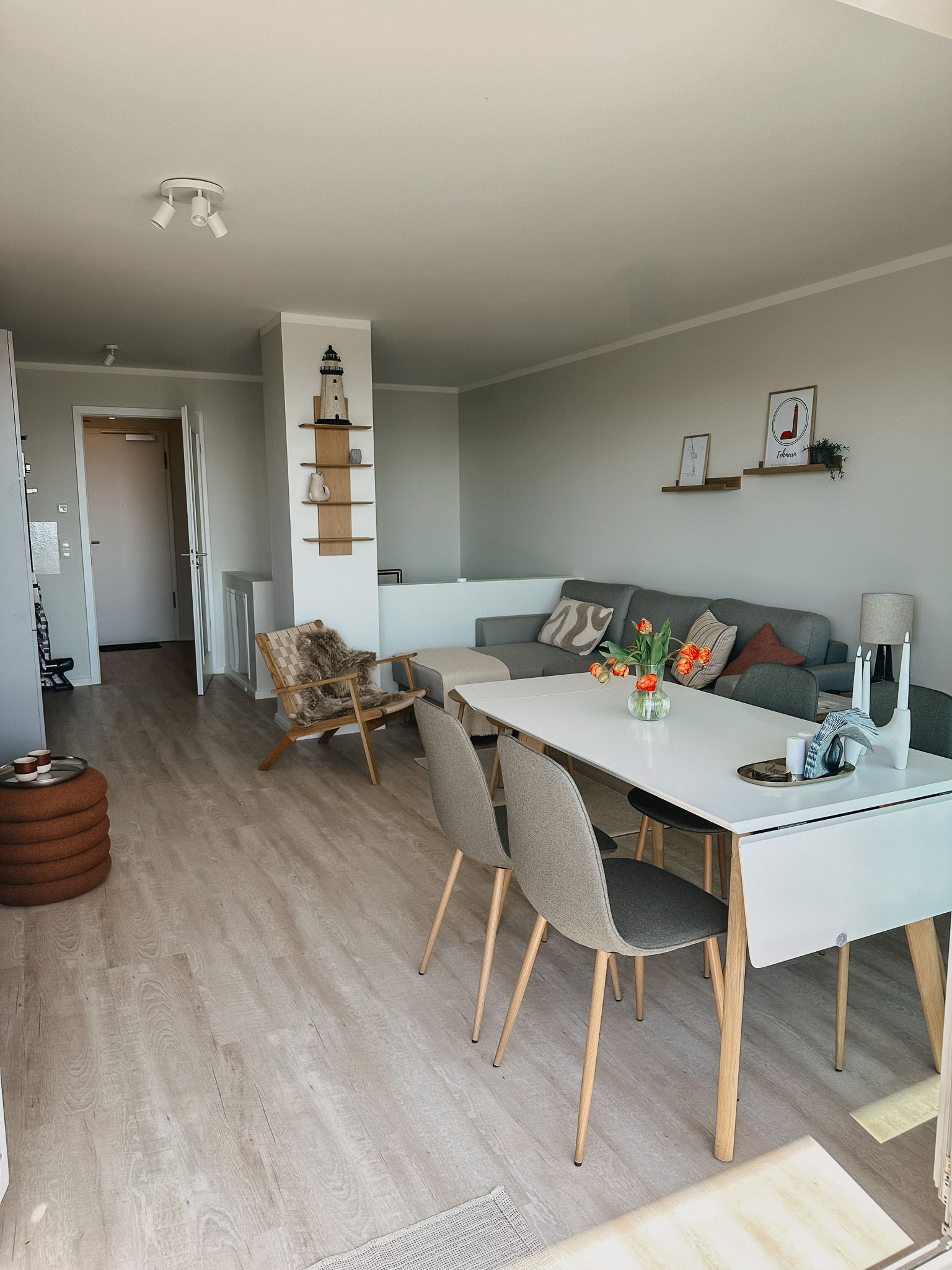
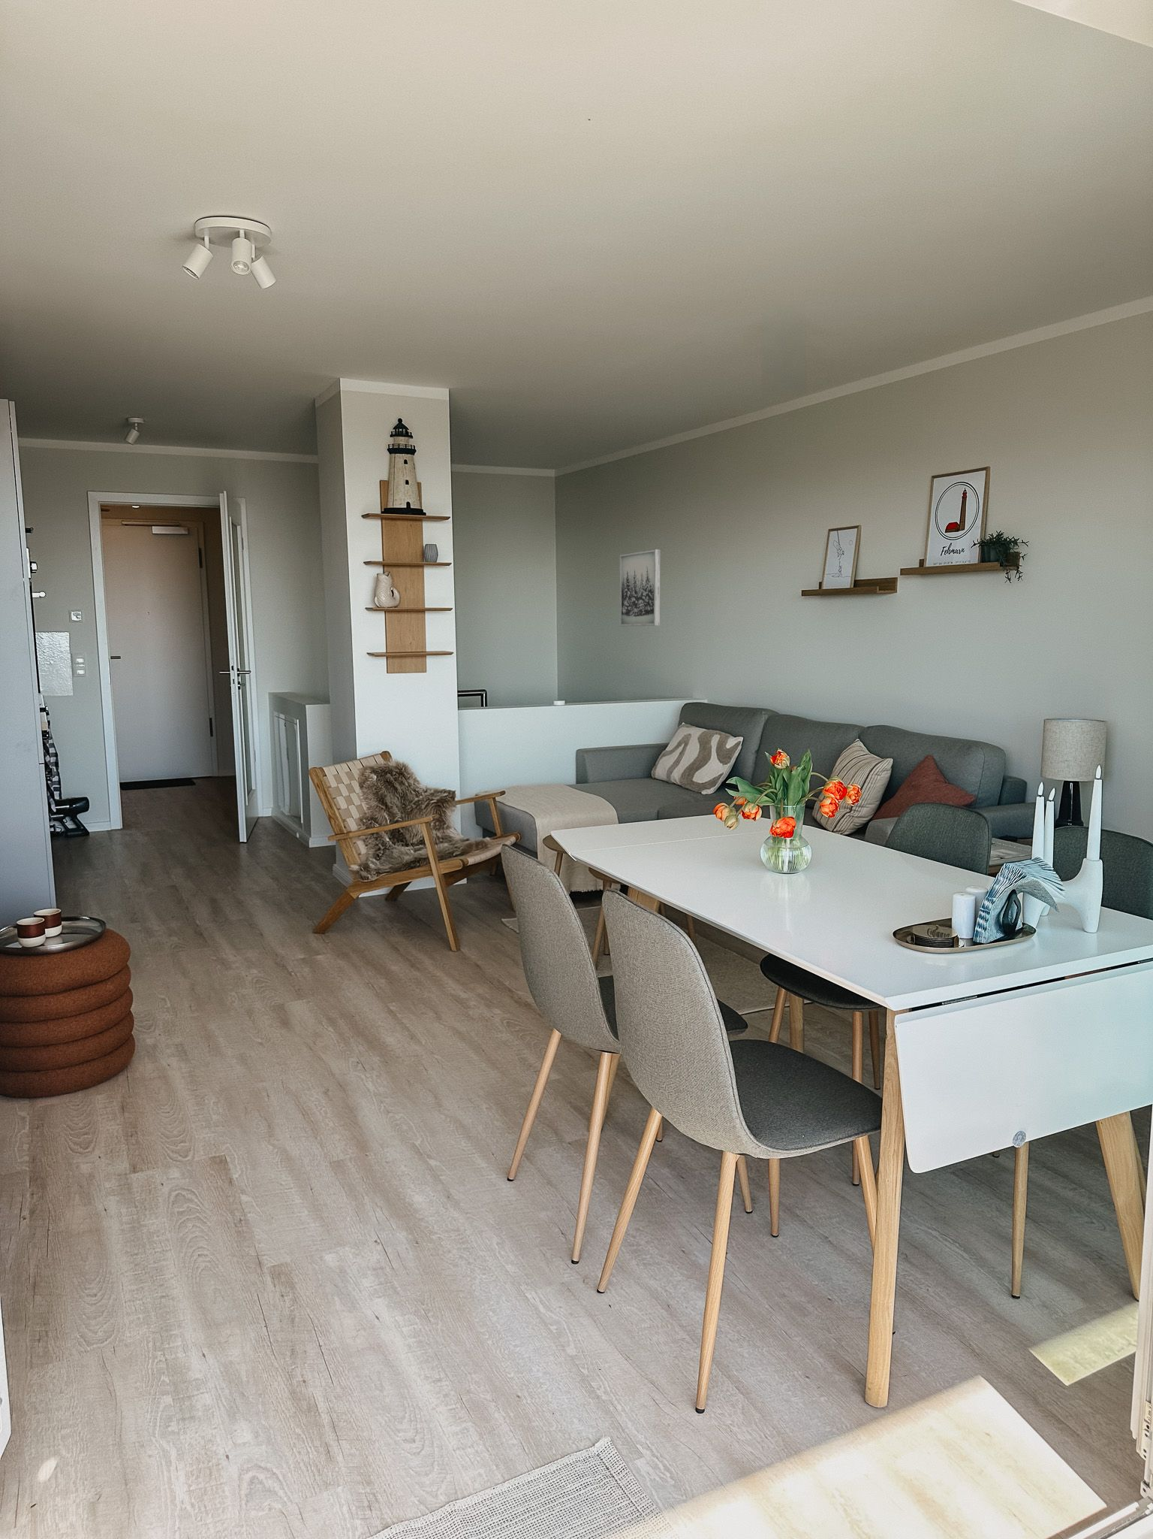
+ wall art (638, 589)
